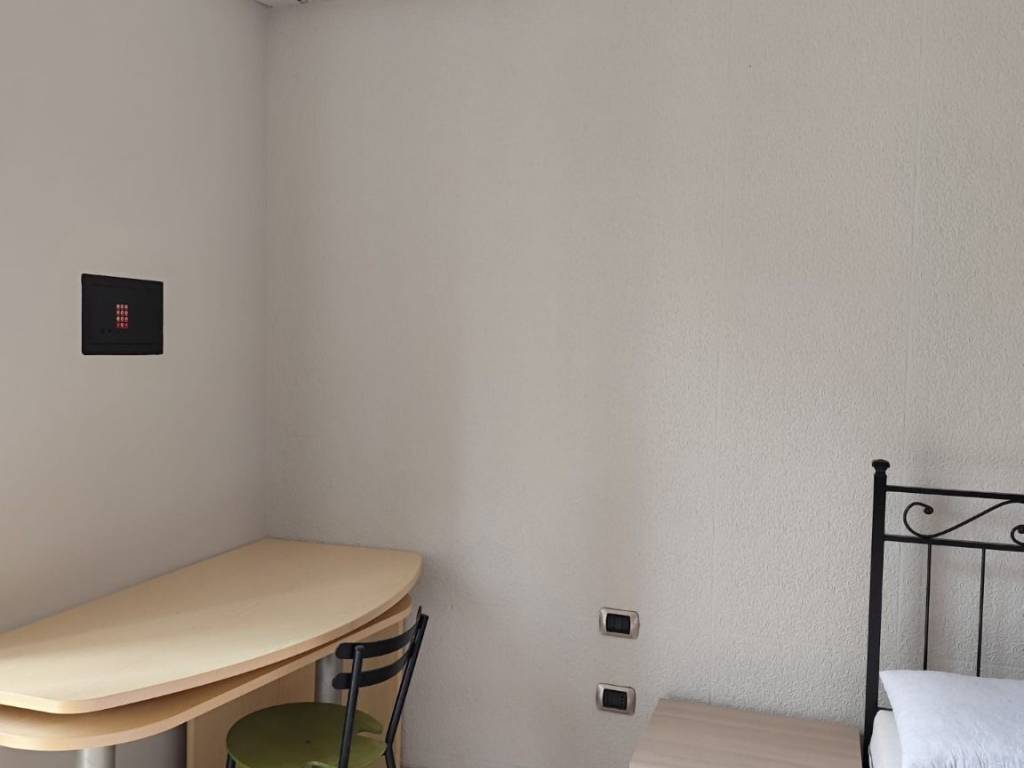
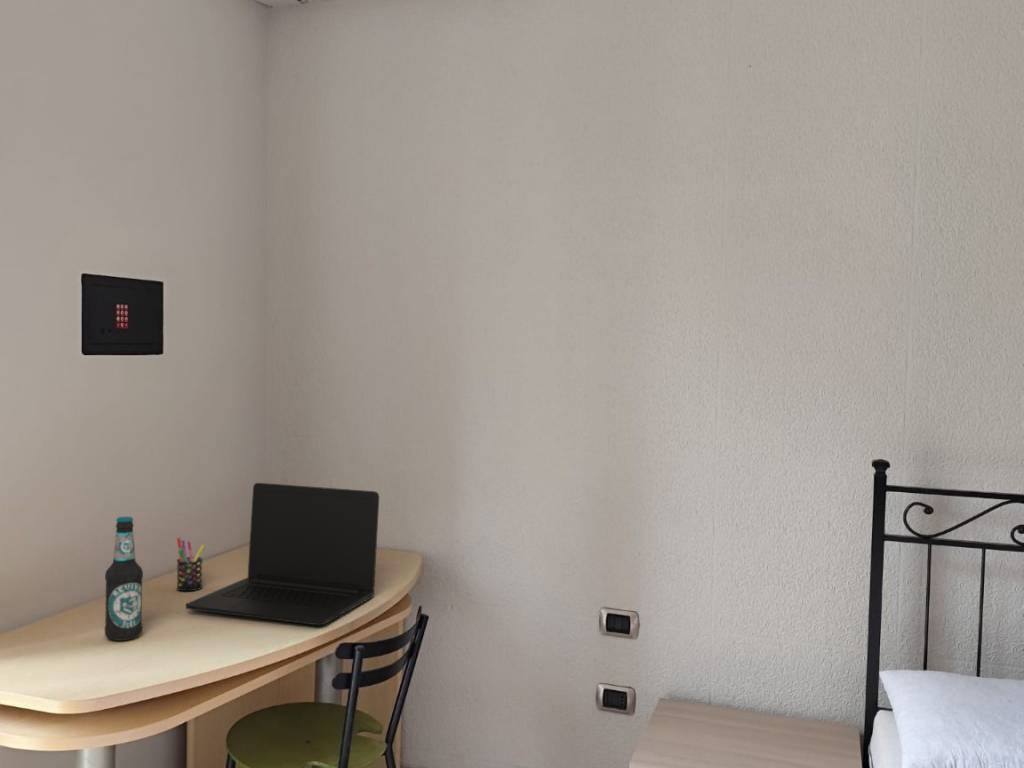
+ laptop (285, 549)
+ pen holder (186, 563)
+ bottle (124, 577)
